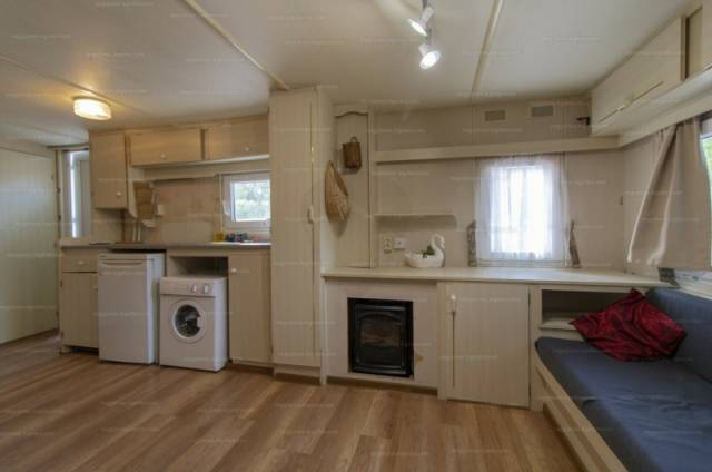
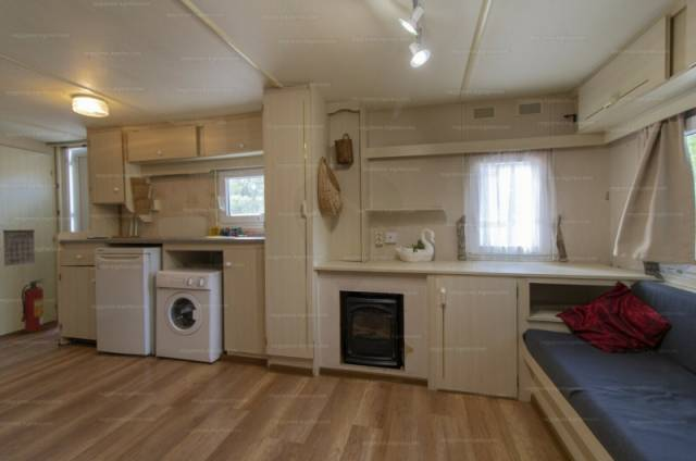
+ fire extinguisher (33, 304)
+ calendar (20, 242)
